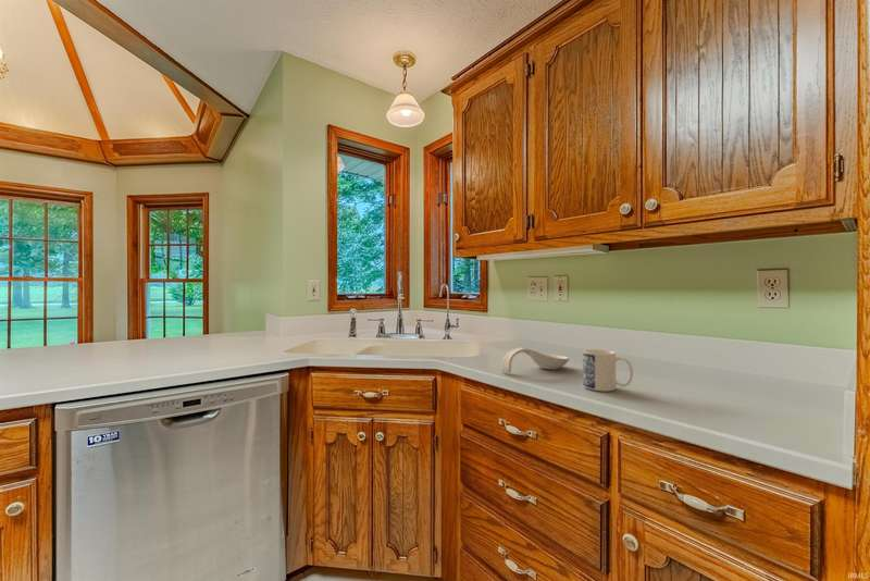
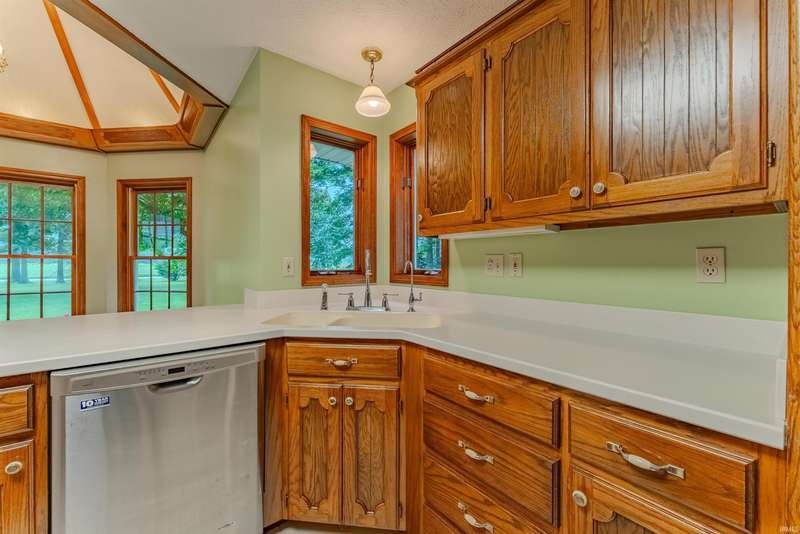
- spoon rest (535, 358)
- mug (607, 370)
